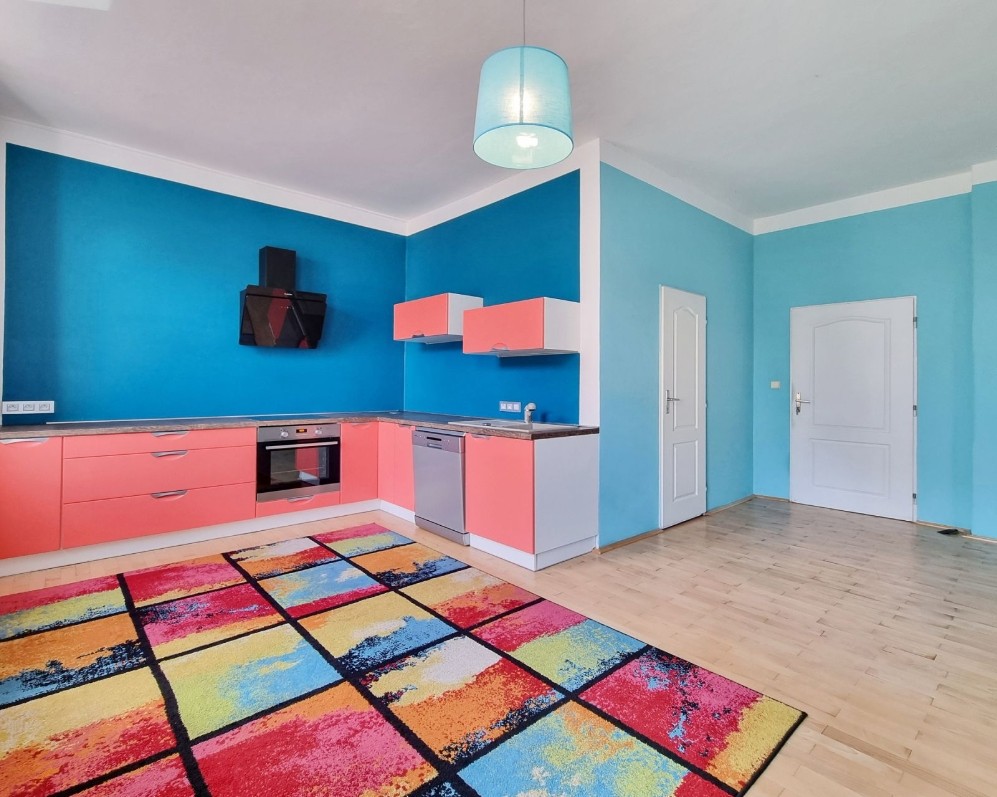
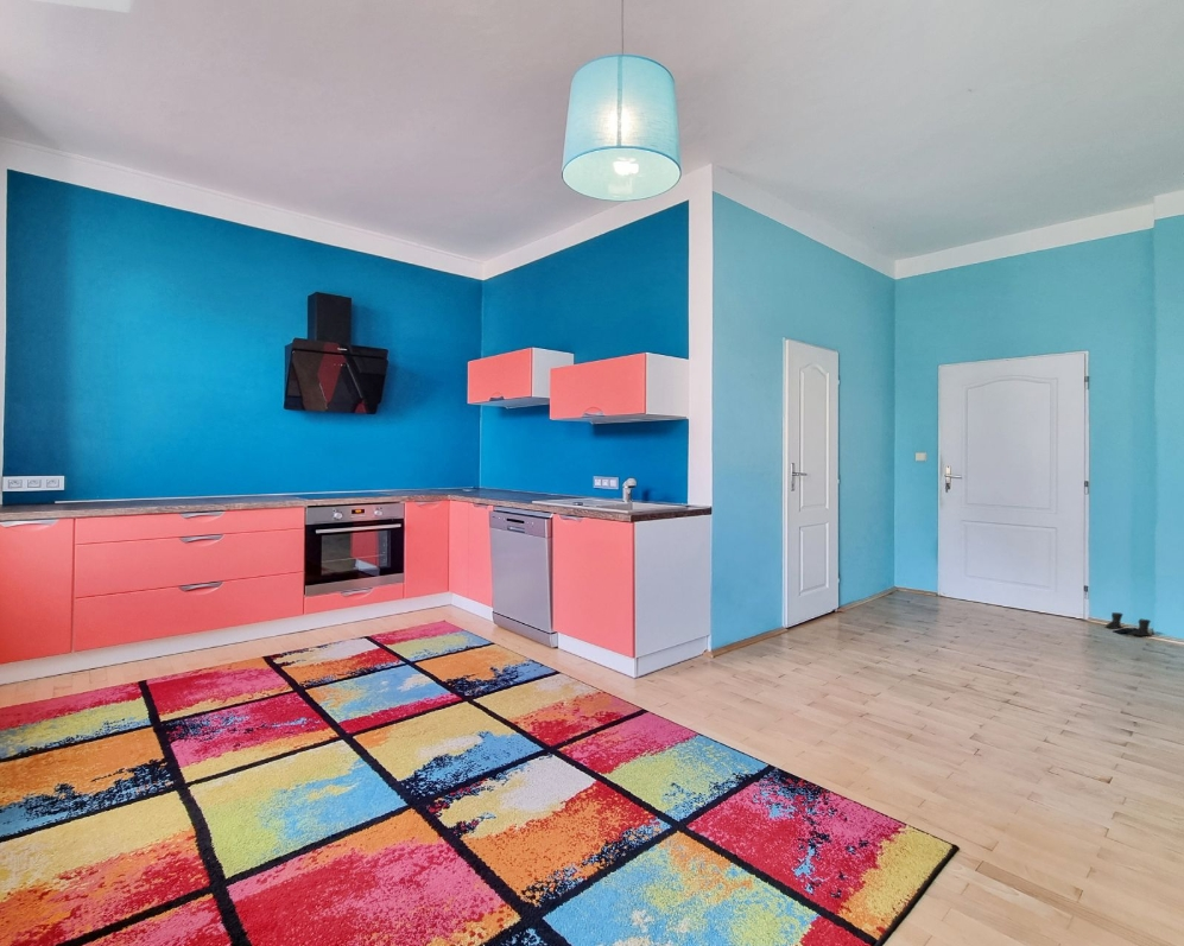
+ boots (1122, 627)
